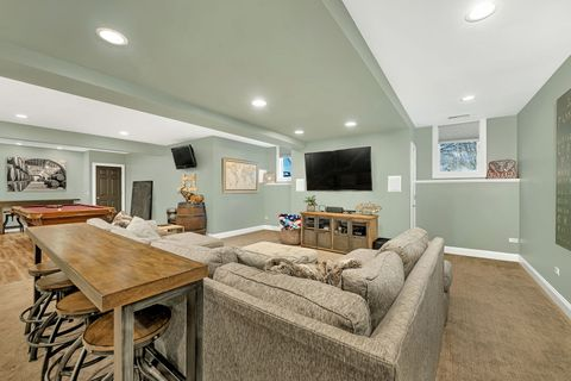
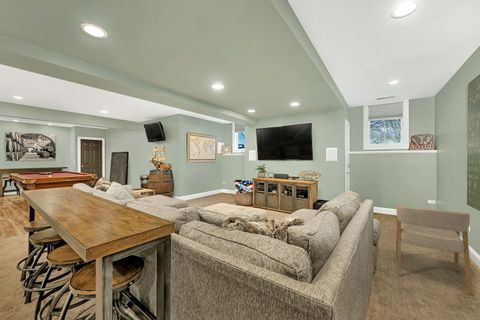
+ armchair (428, 239)
